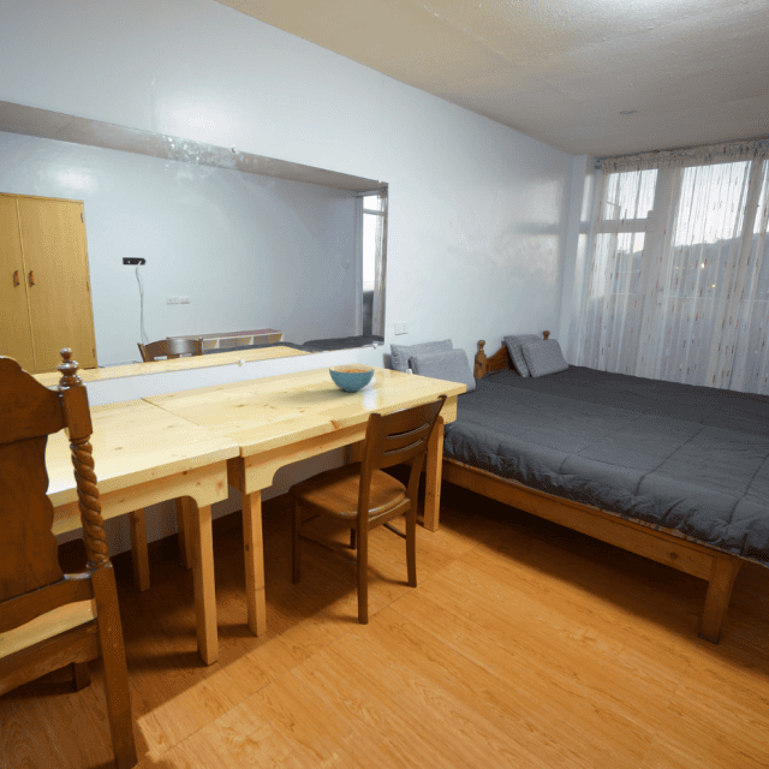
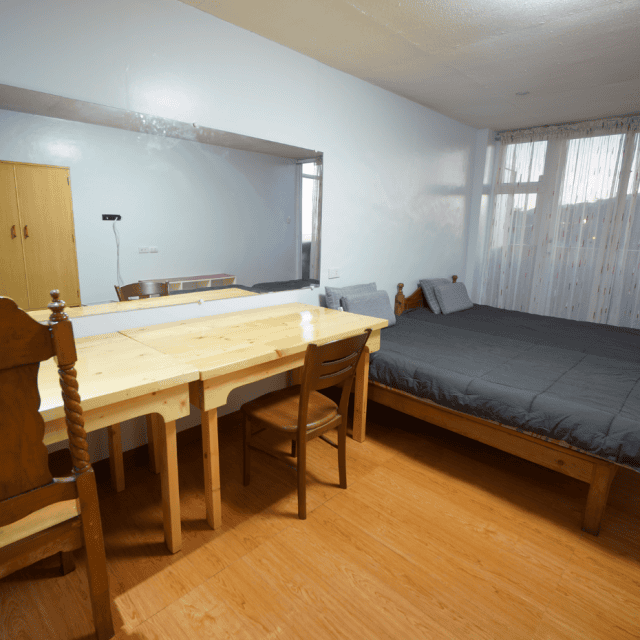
- cereal bowl (351, 378)
